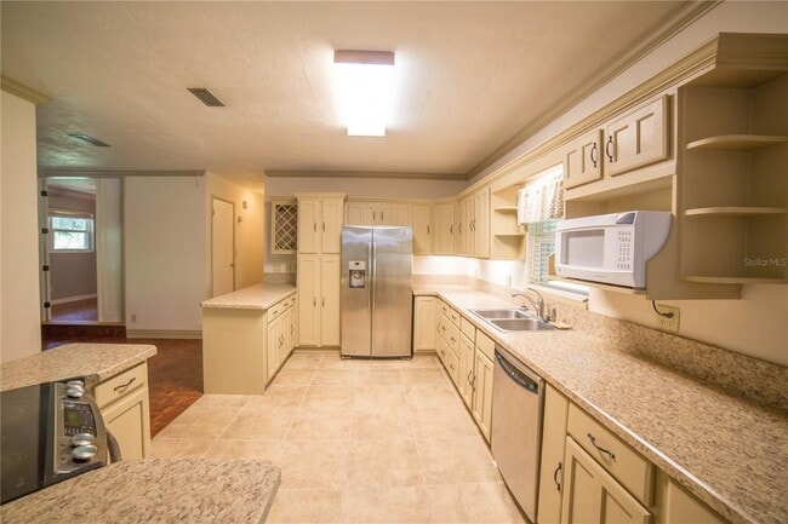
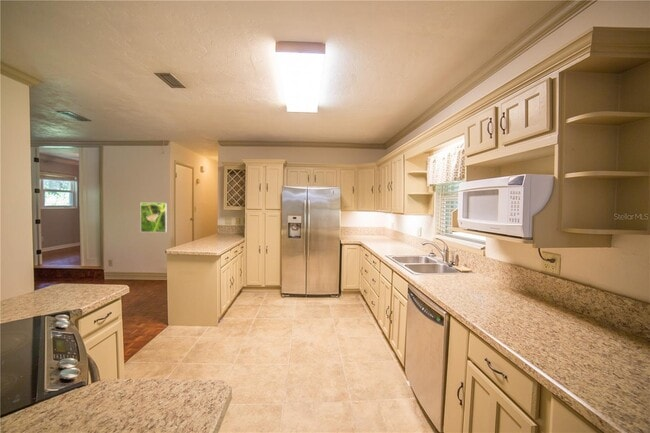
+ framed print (153, 217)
